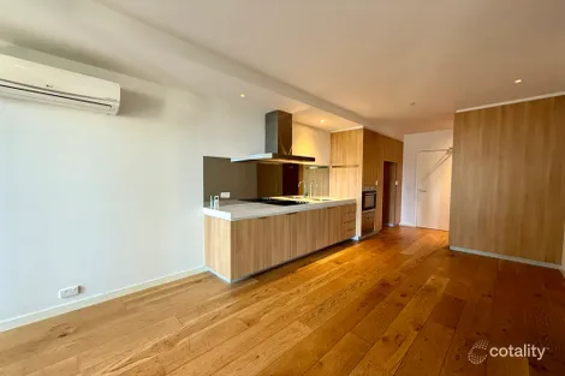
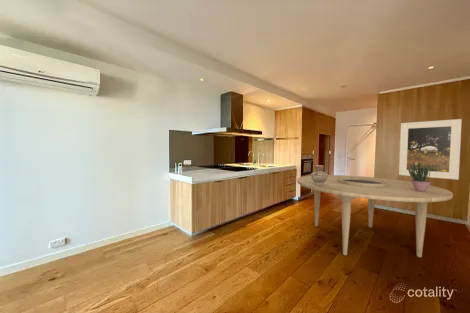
+ dining table (368, 209)
+ potted plant (418, 174)
+ vessel (319, 174)
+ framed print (427, 149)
